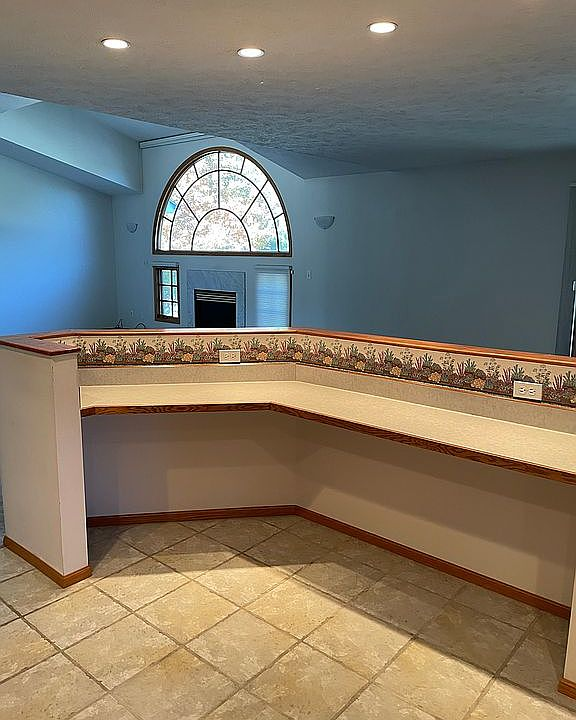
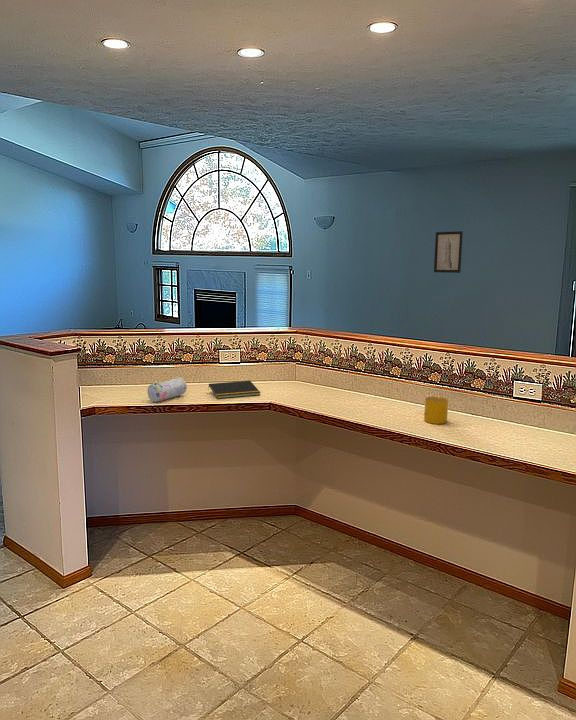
+ wall art (447, 252)
+ notepad (234, 389)
+ cup (436, 410)
+ pencil case (167, 389)
